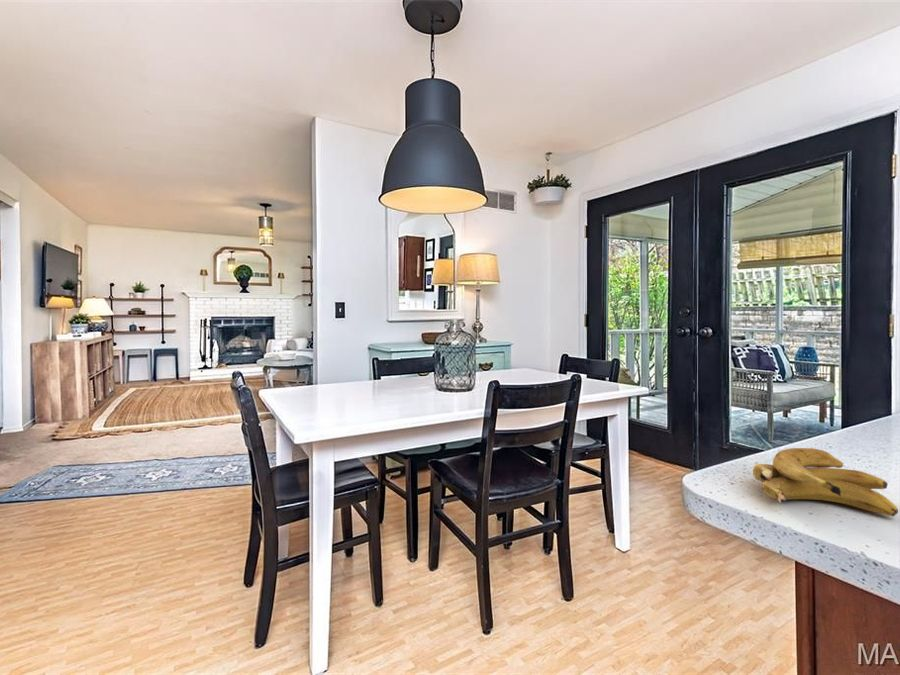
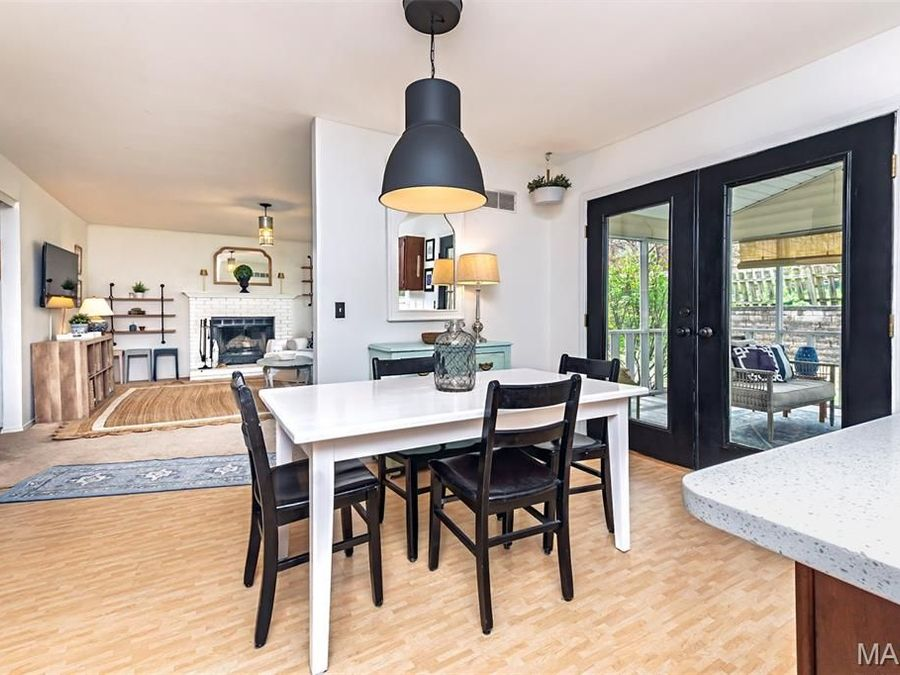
- banana (819, 480)
